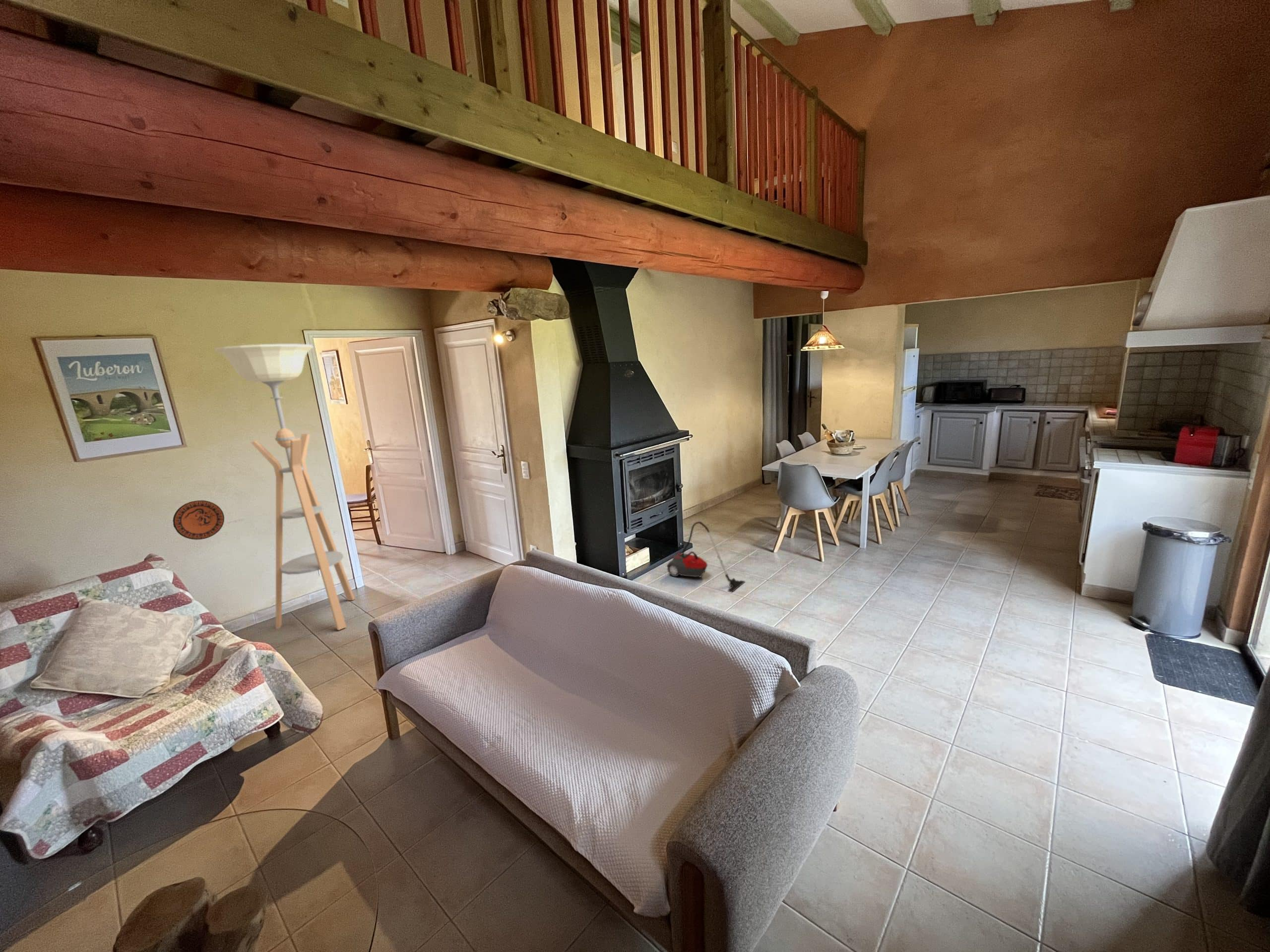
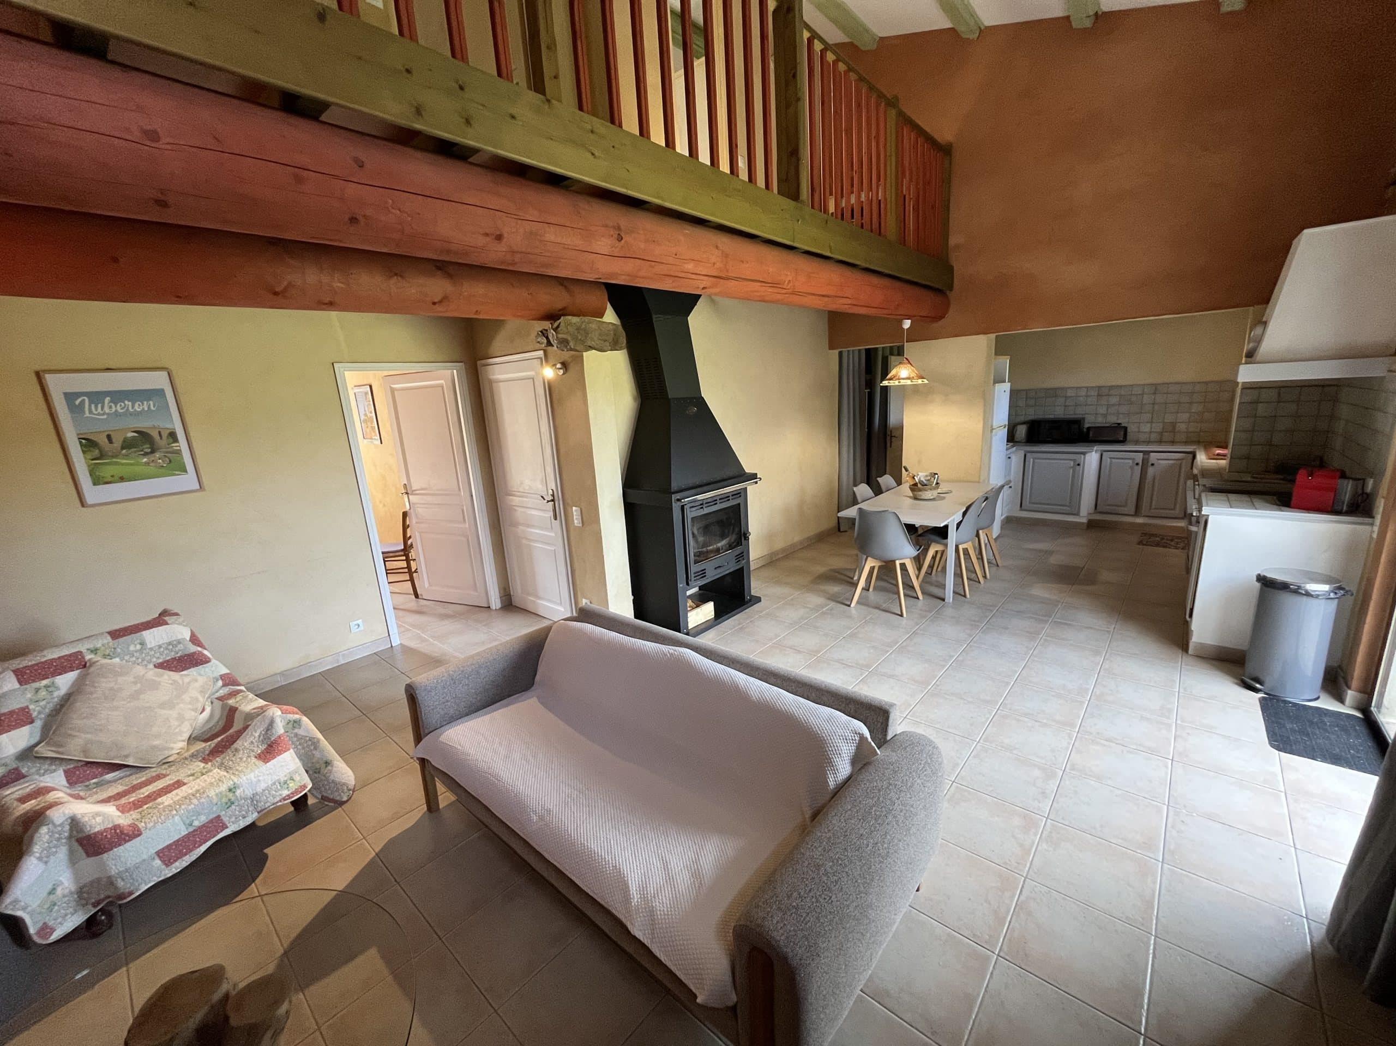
- decorative plate (199, 520)
- vacuum cleaner (696, 554)
- floor lamp (298, 490)
